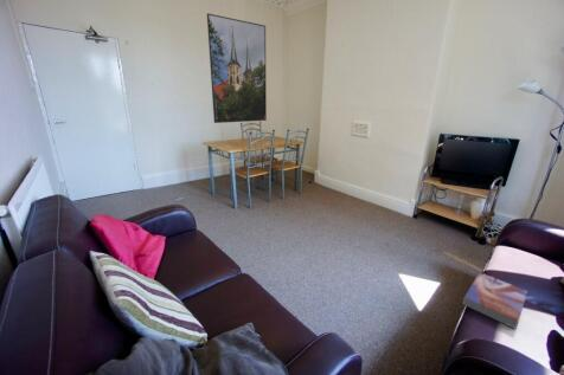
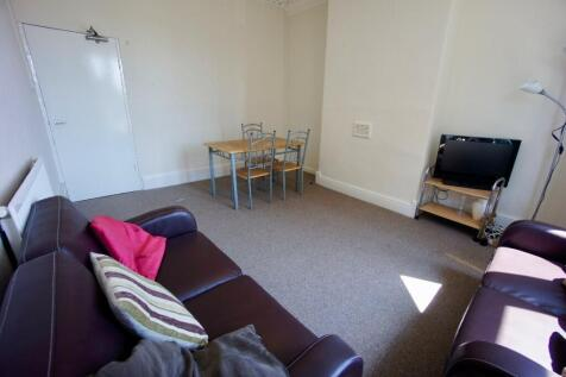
- textbook (495, 297)
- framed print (239, 73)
